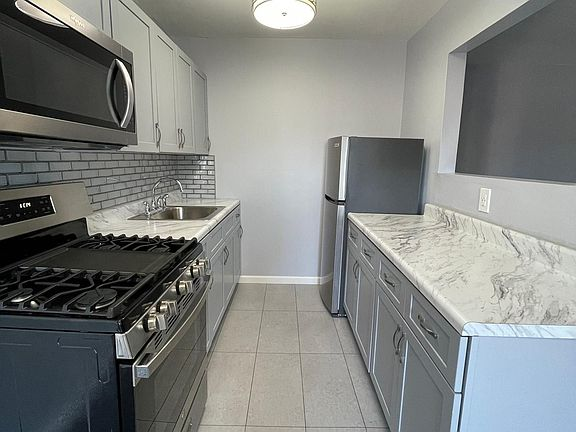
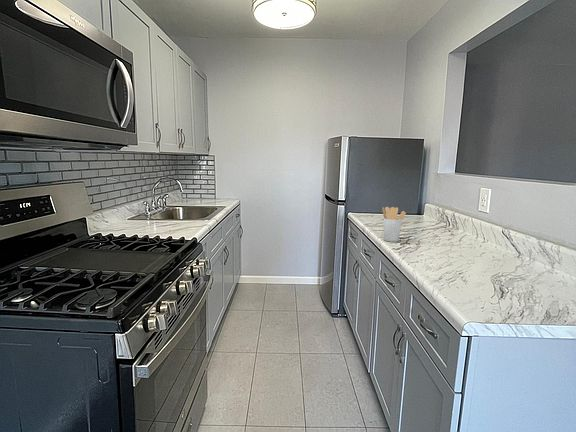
+ utensil holder (391, 223)
